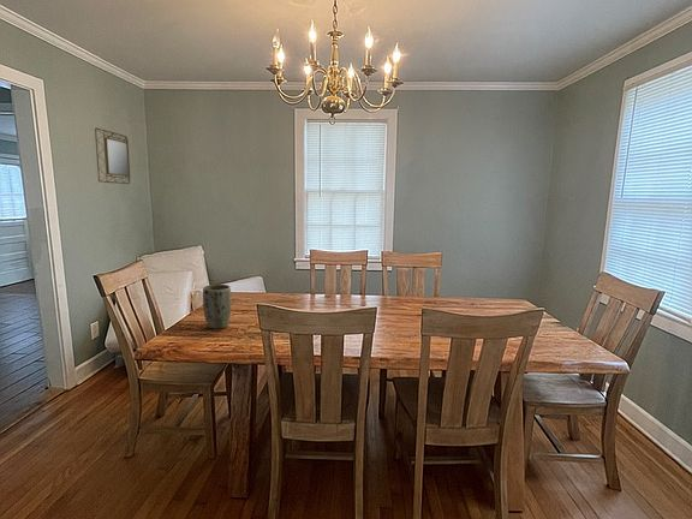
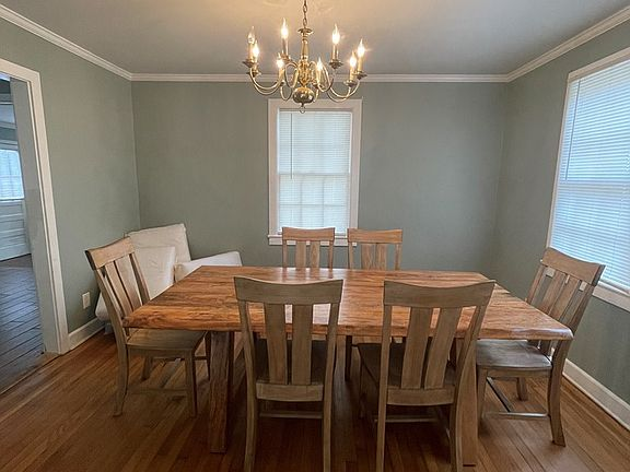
- home mirror (115, 157)
- plant pot (217, 306)
